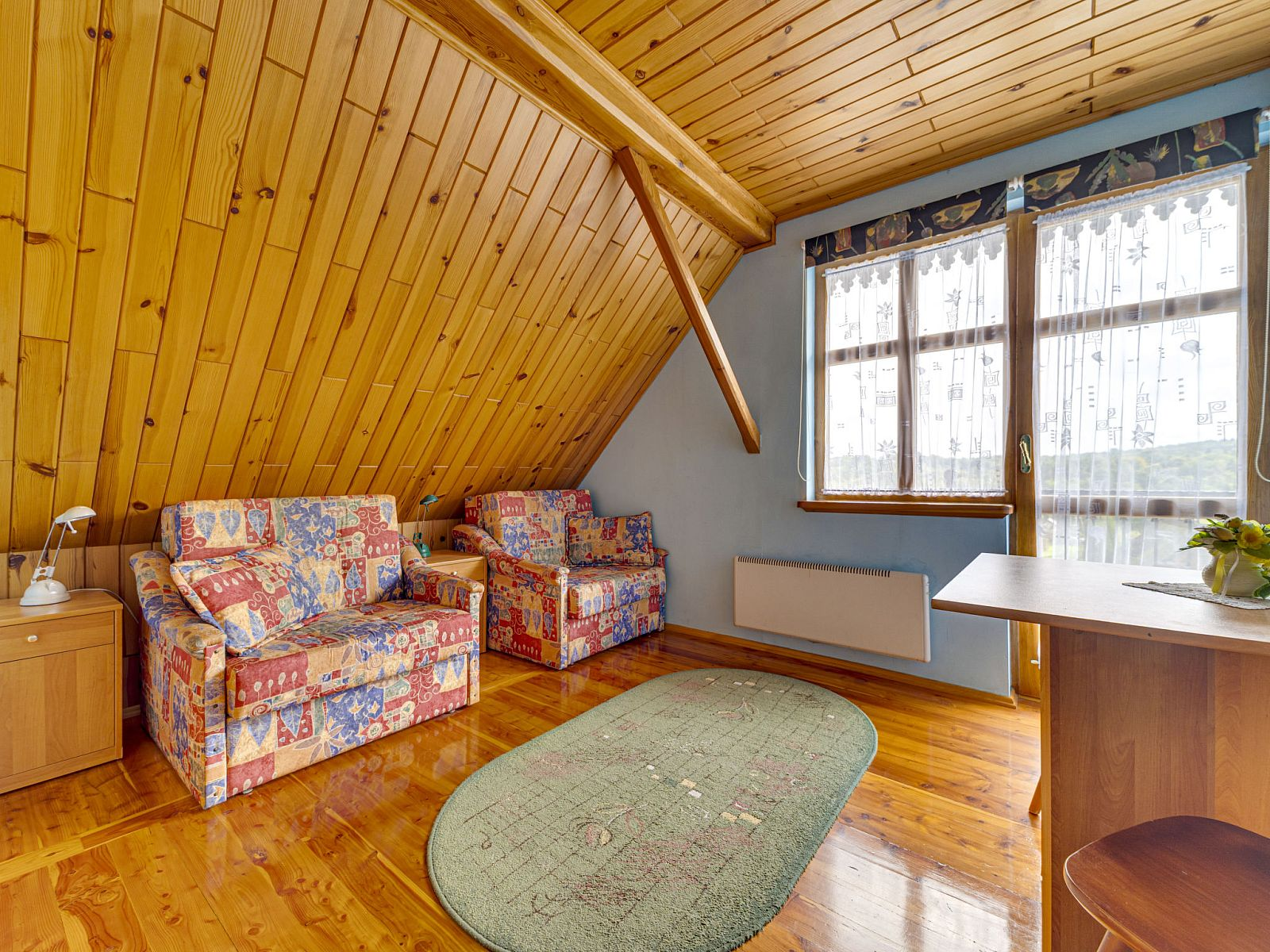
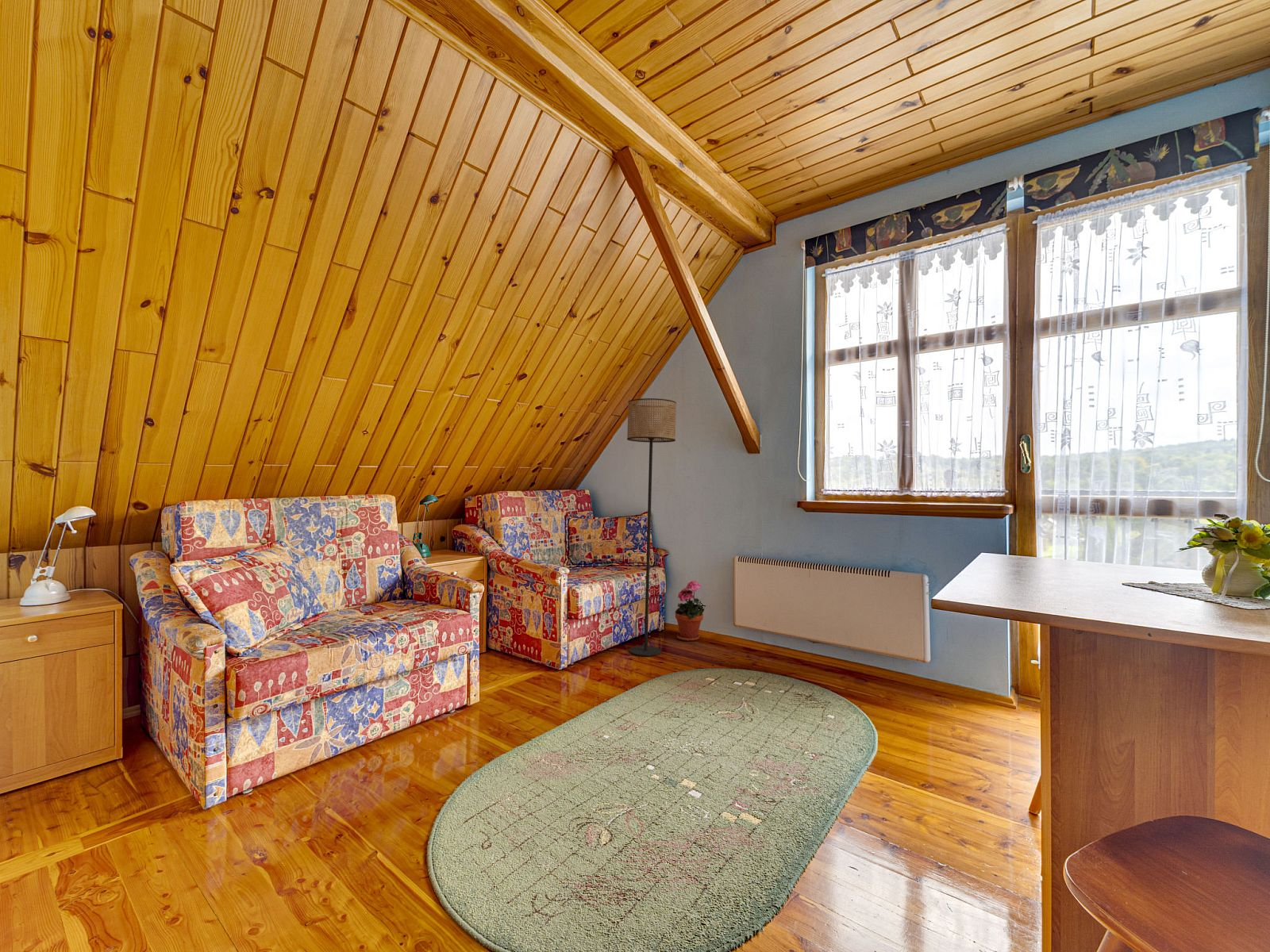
+ potted plant (690, 609)
+ floor lamp (648, 526)
